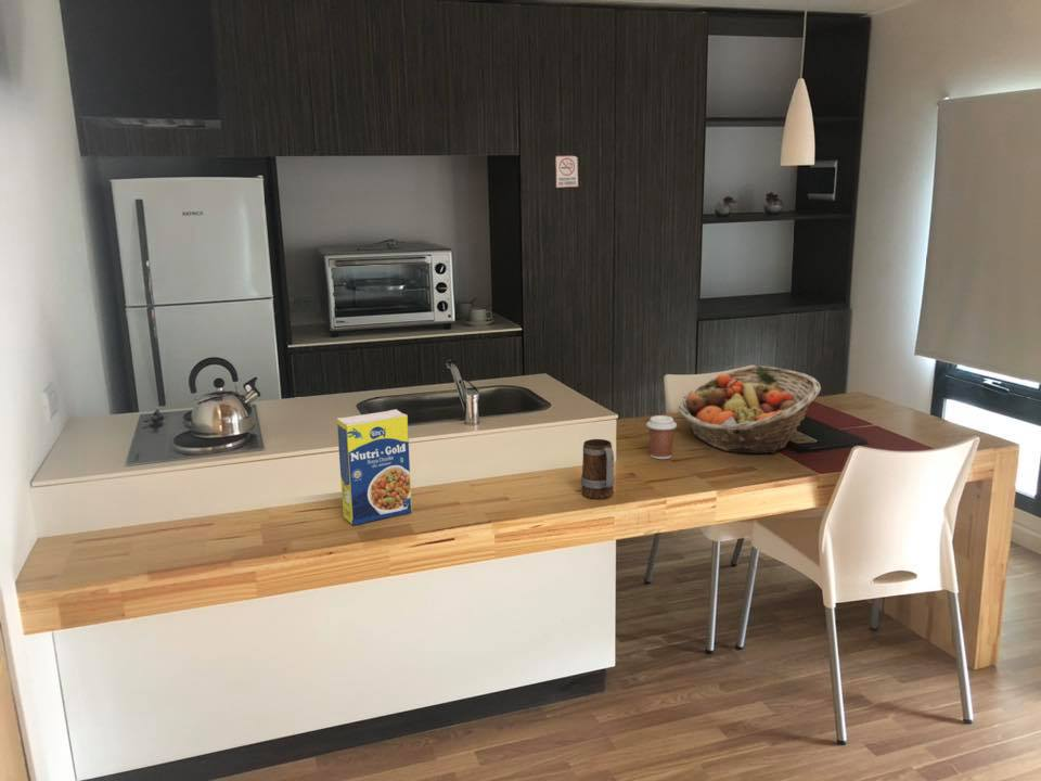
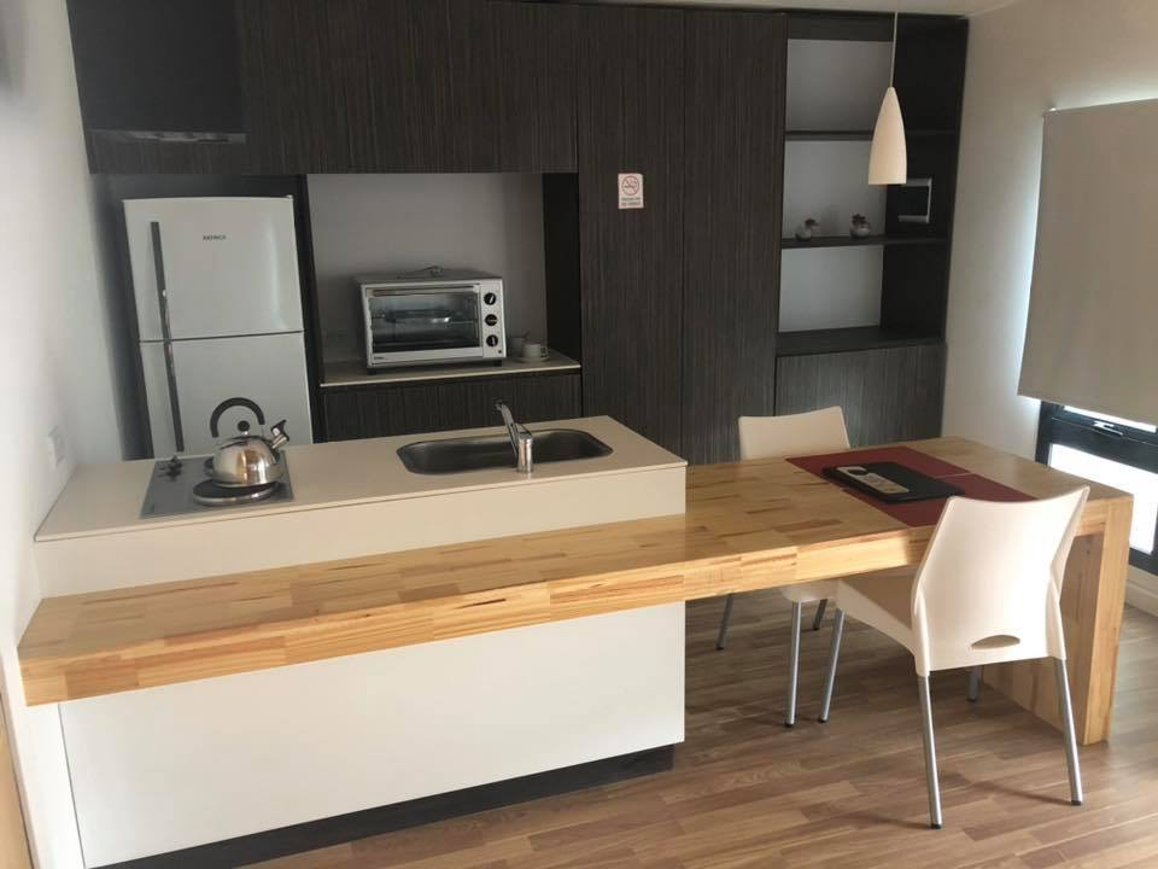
- legume (374, 465)
- coffee cup (660, 437)
- fruit basket (746, 407)
- mug (600, 470)
